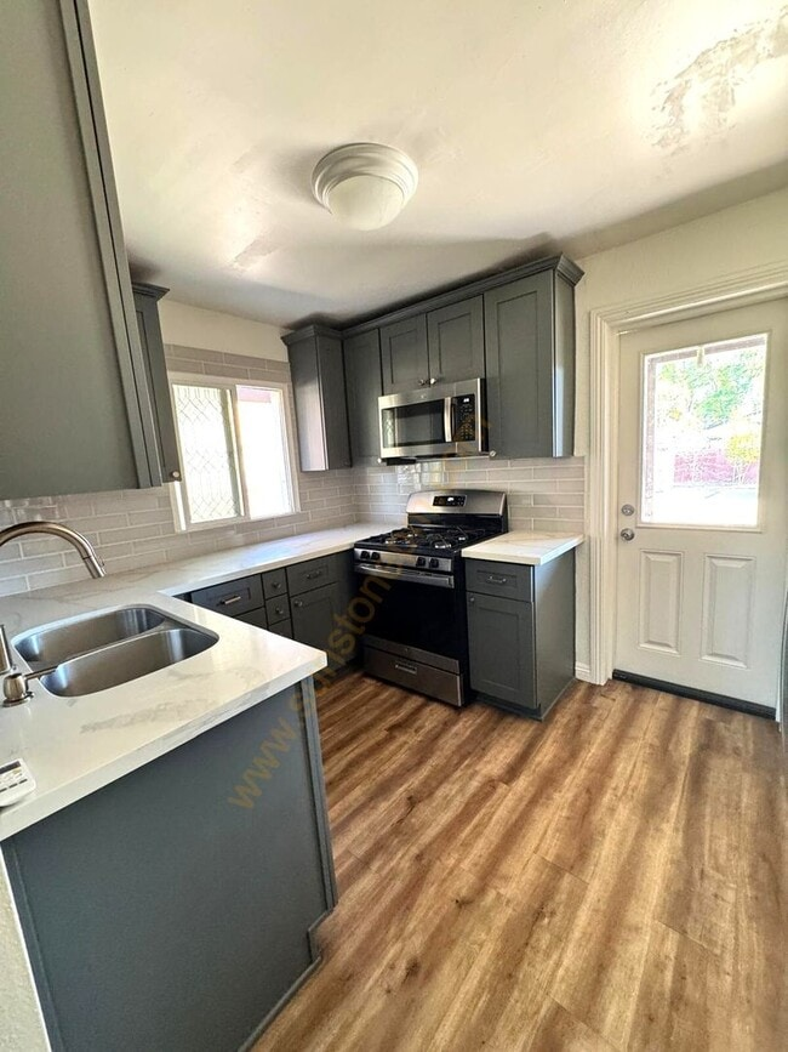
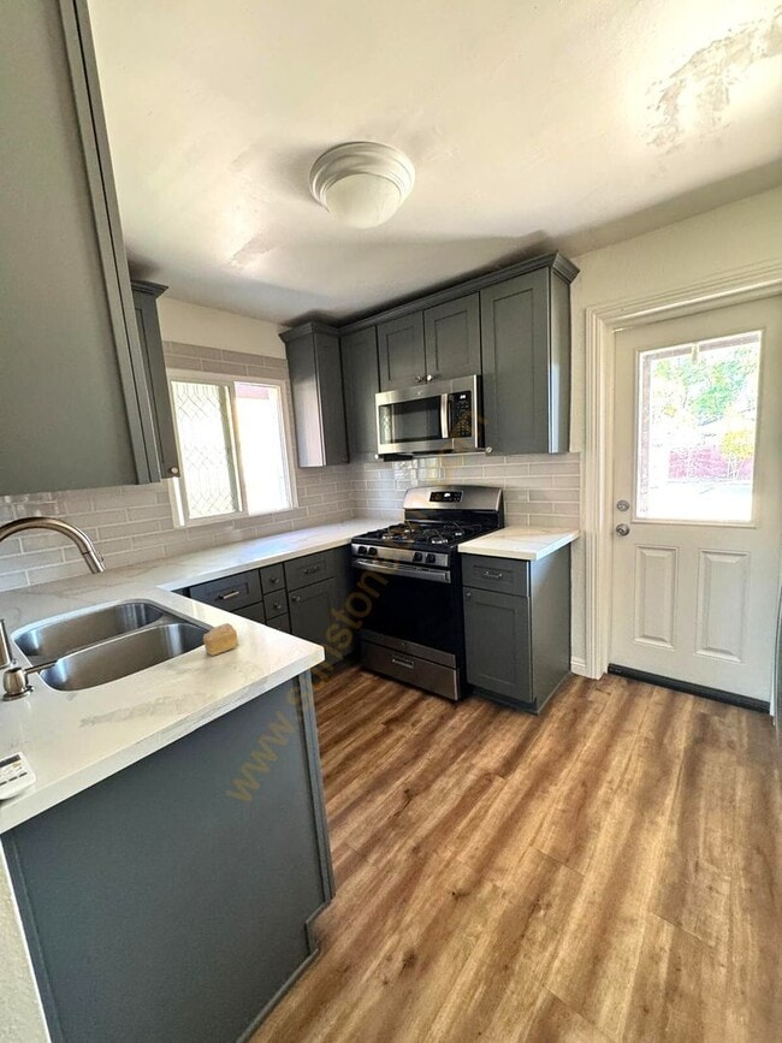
+ cake slice (220, 638)
